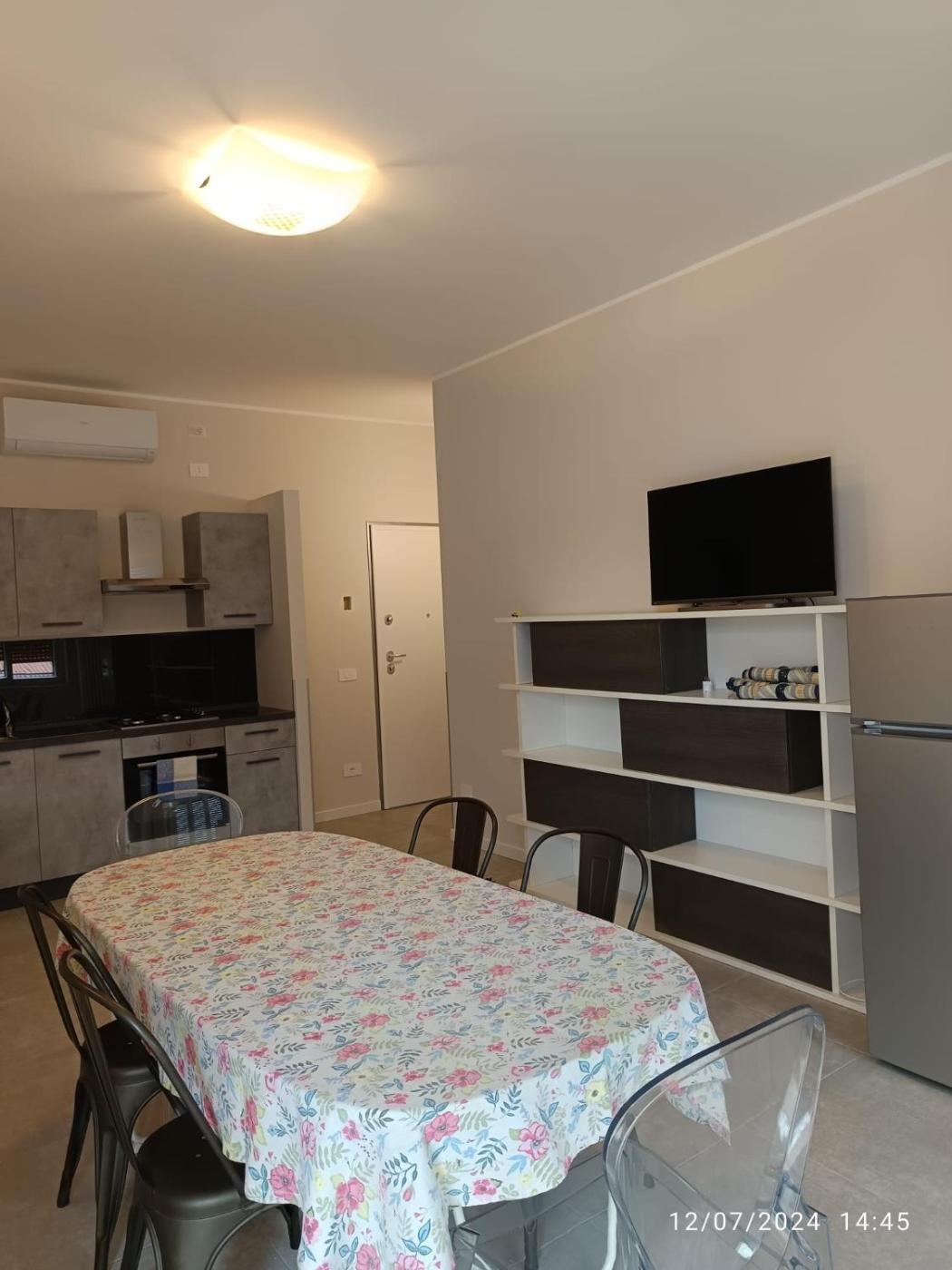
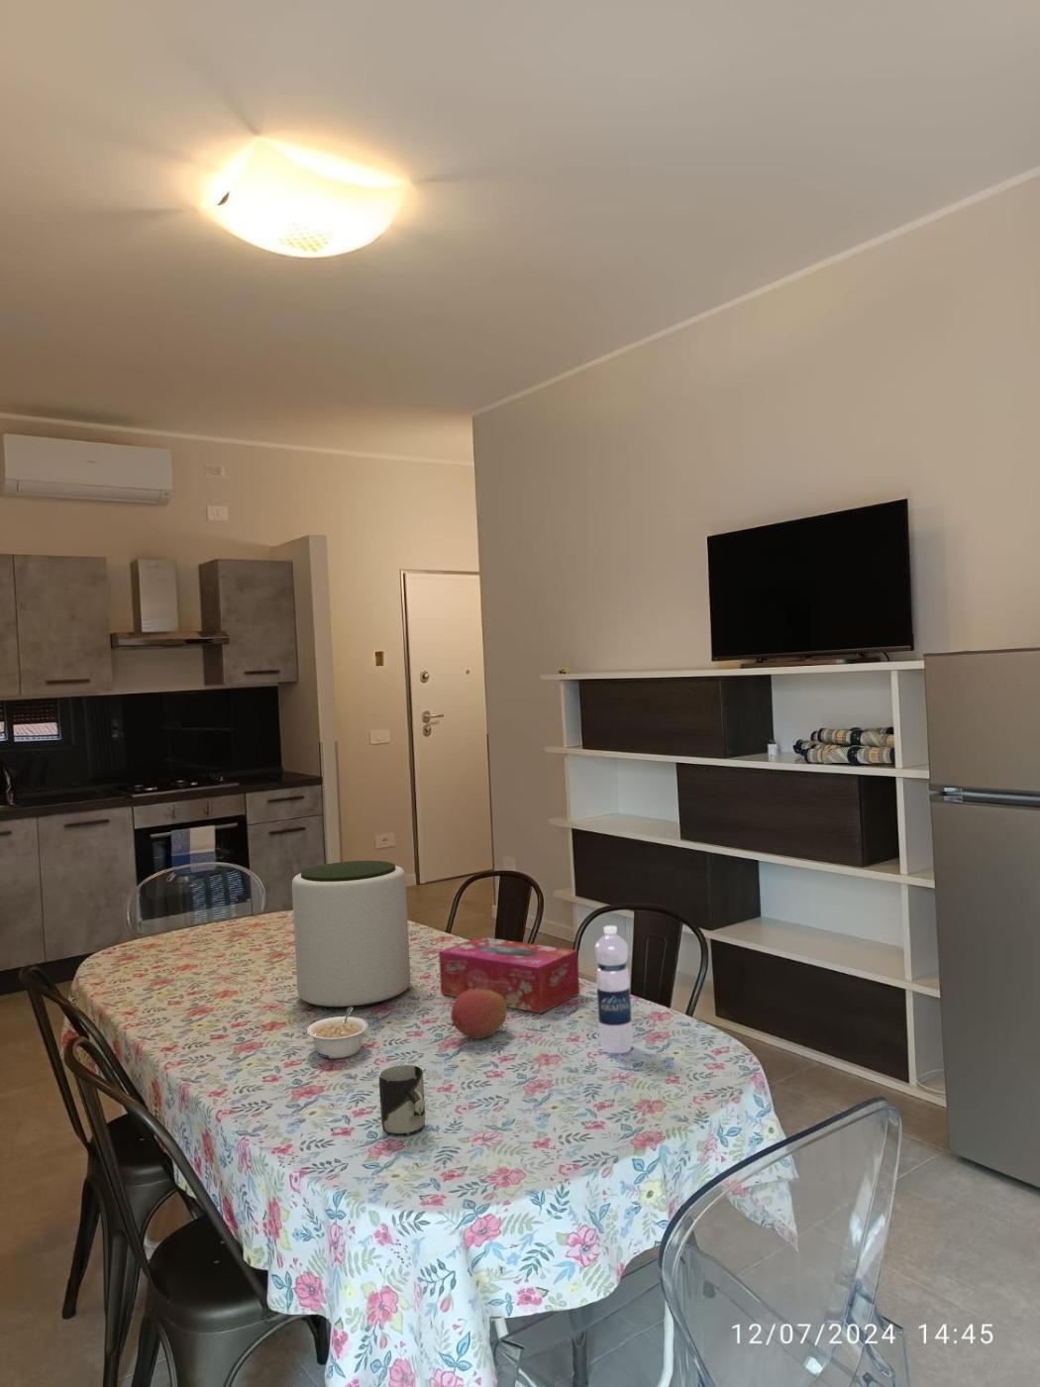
+ fruit (478, 1012)
+ plant pot (352, 932)
+ legume (336, 1035)
+ tissue box (508, 972)
+ water bottle (613, 987)
+ cup (406, 1102)
